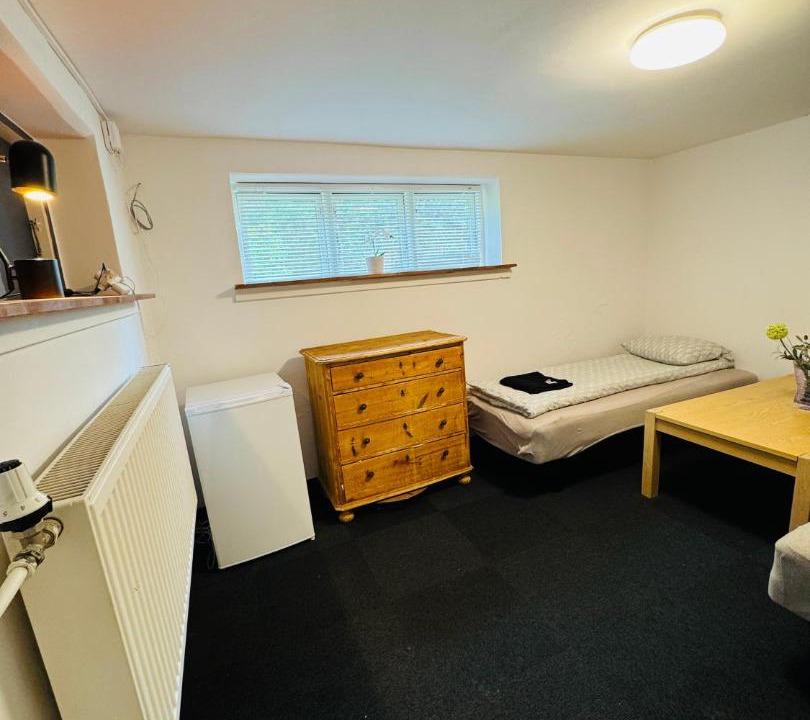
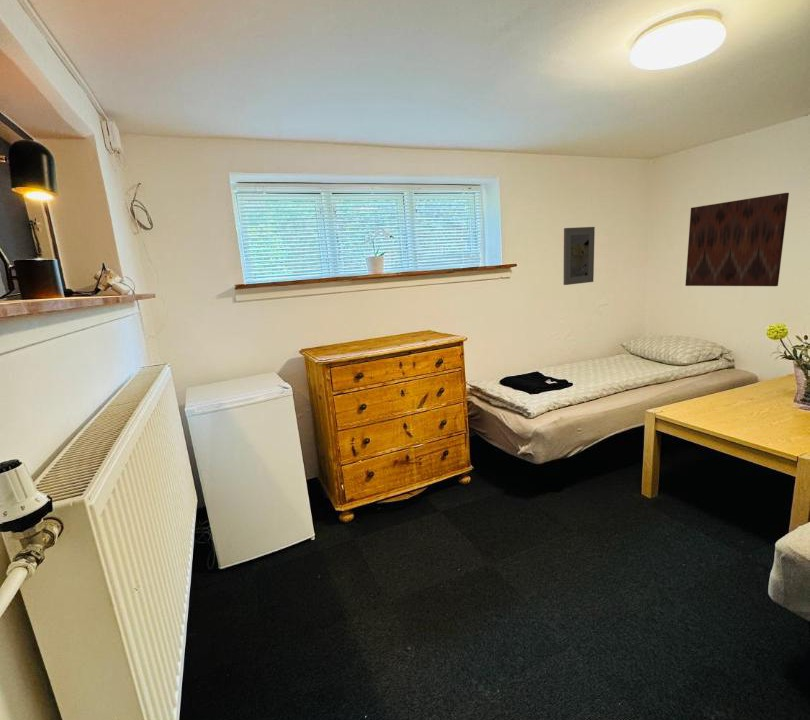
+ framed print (579, 255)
+ wall art (731, 244)
